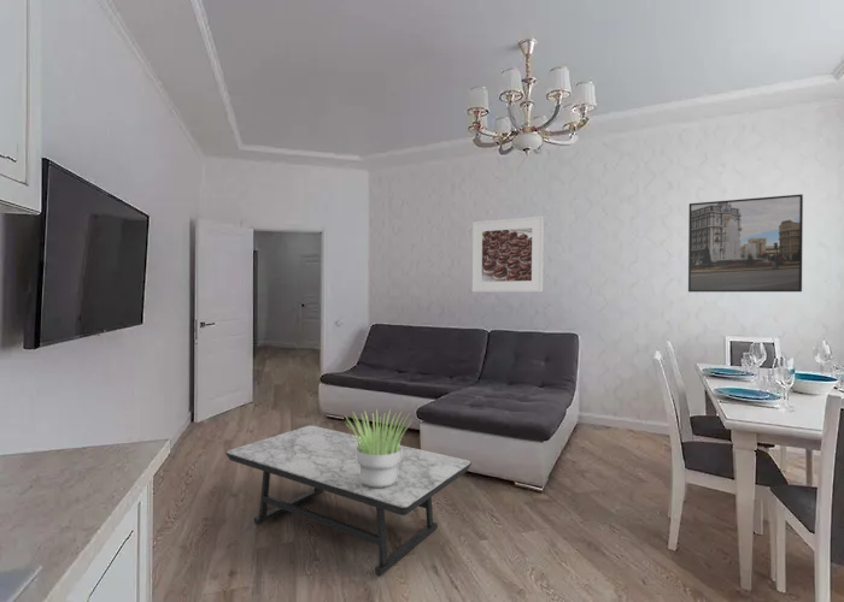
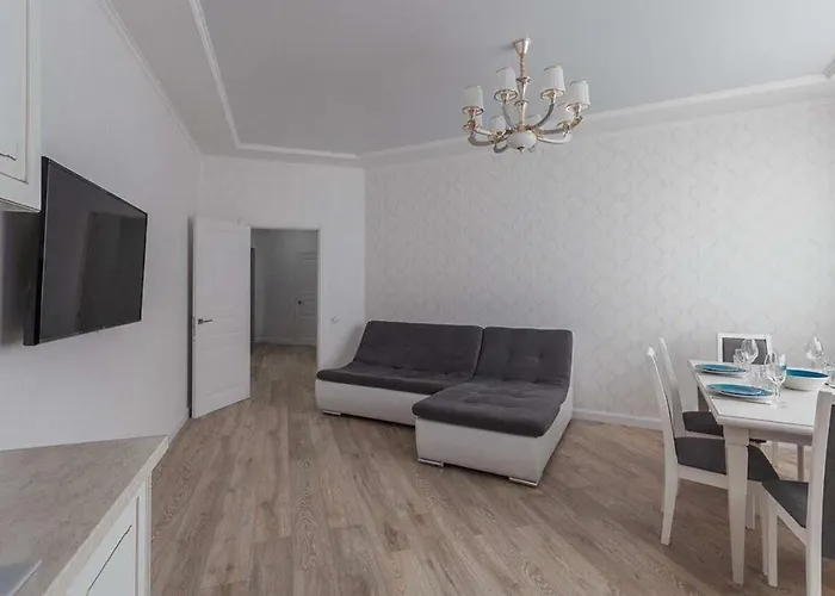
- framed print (506, 255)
- potted plant (377, 448)
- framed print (742, 244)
- coffee table (345, 491)
